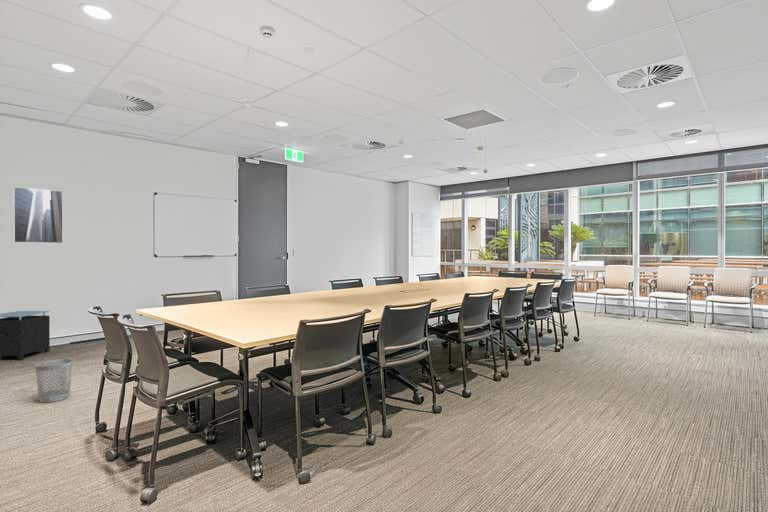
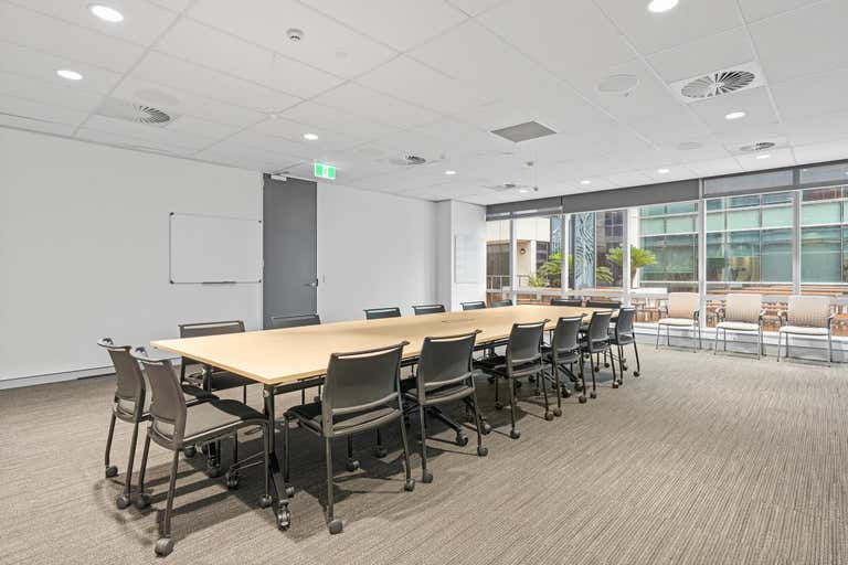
- wastebasket (54, 380)
- nightstand (18, 334)
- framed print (39, 215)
